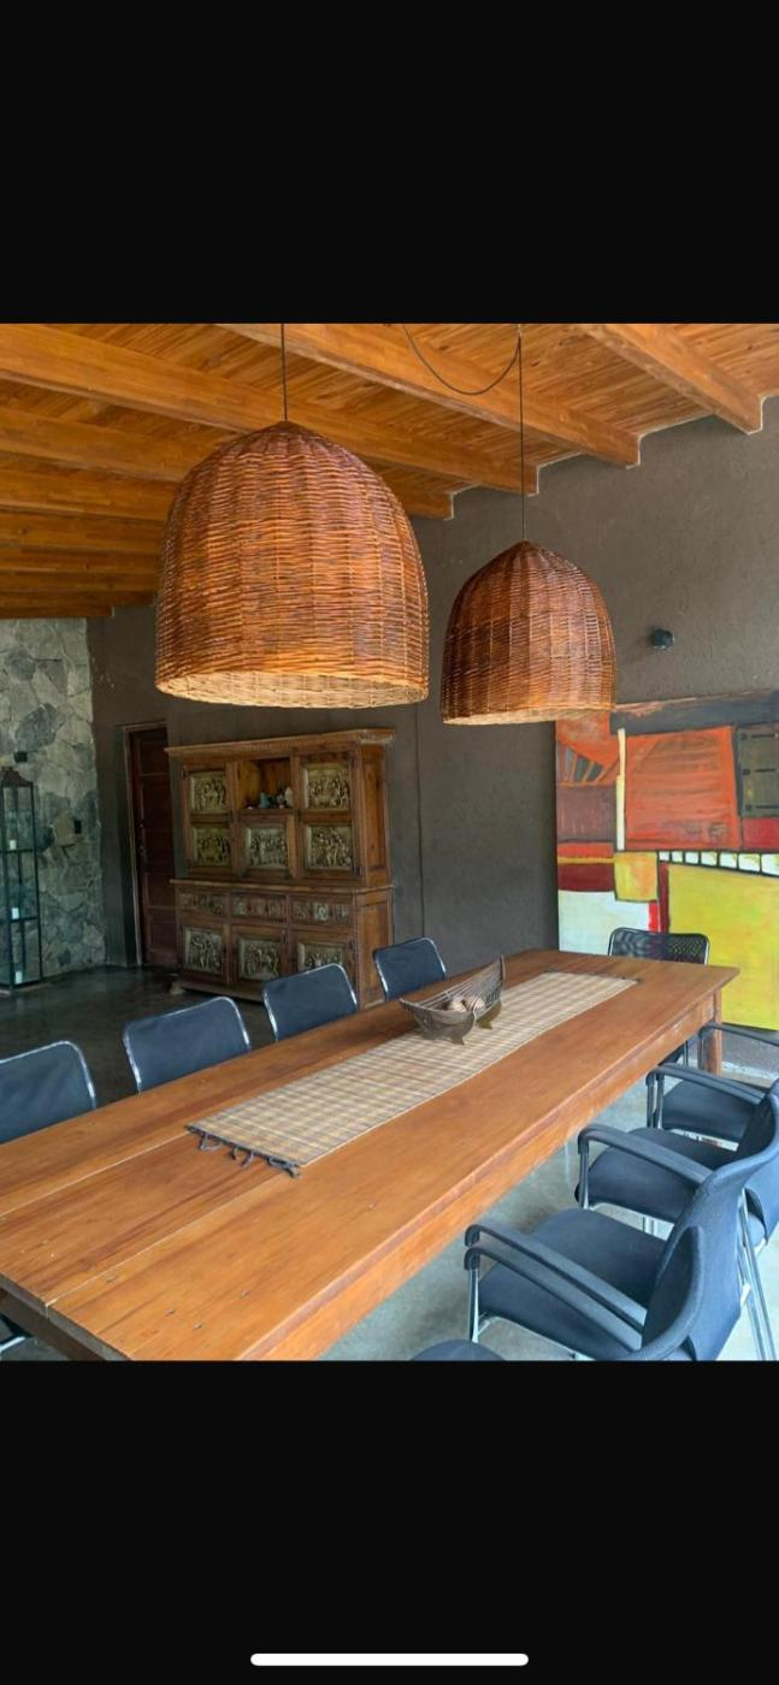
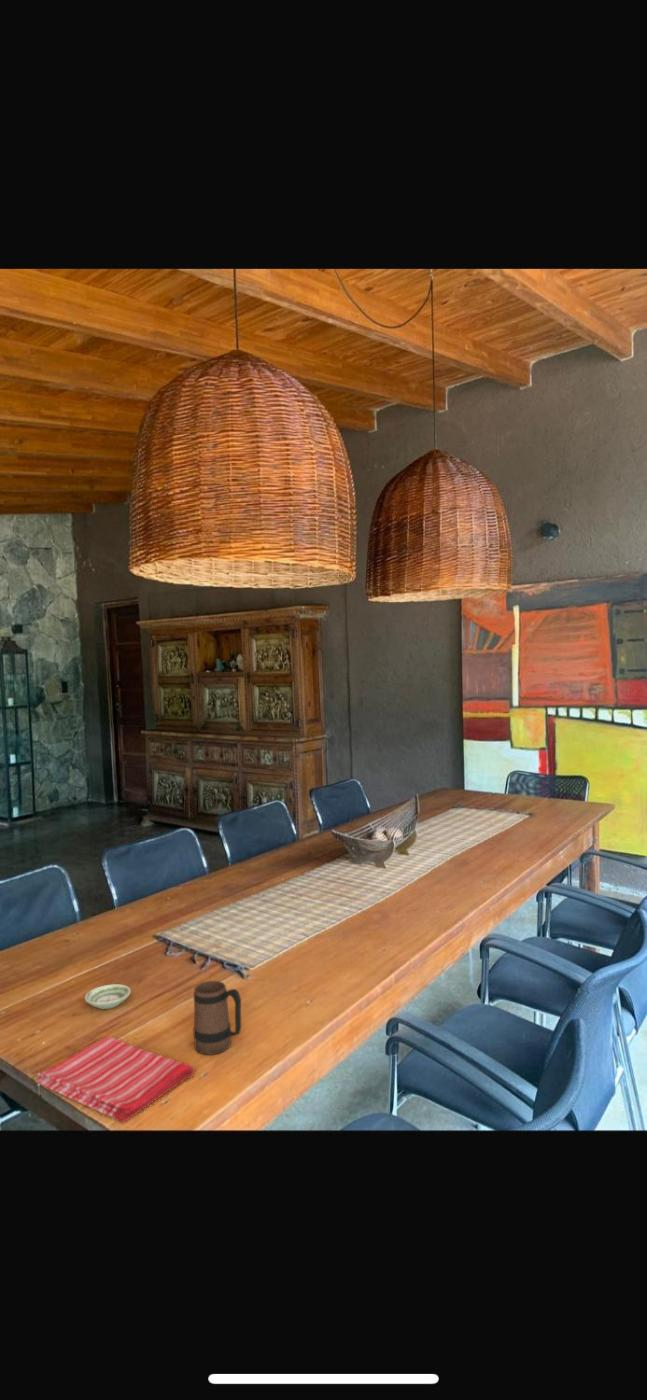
+ mug (217, 1017)
+ dish towel (116, 1073)
+ saucer (108, 998)
